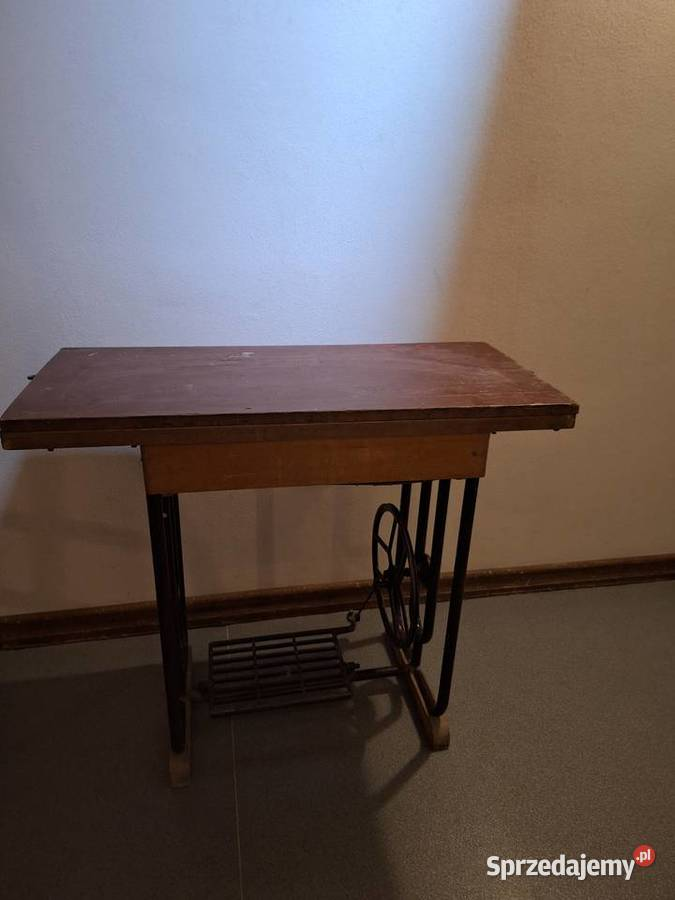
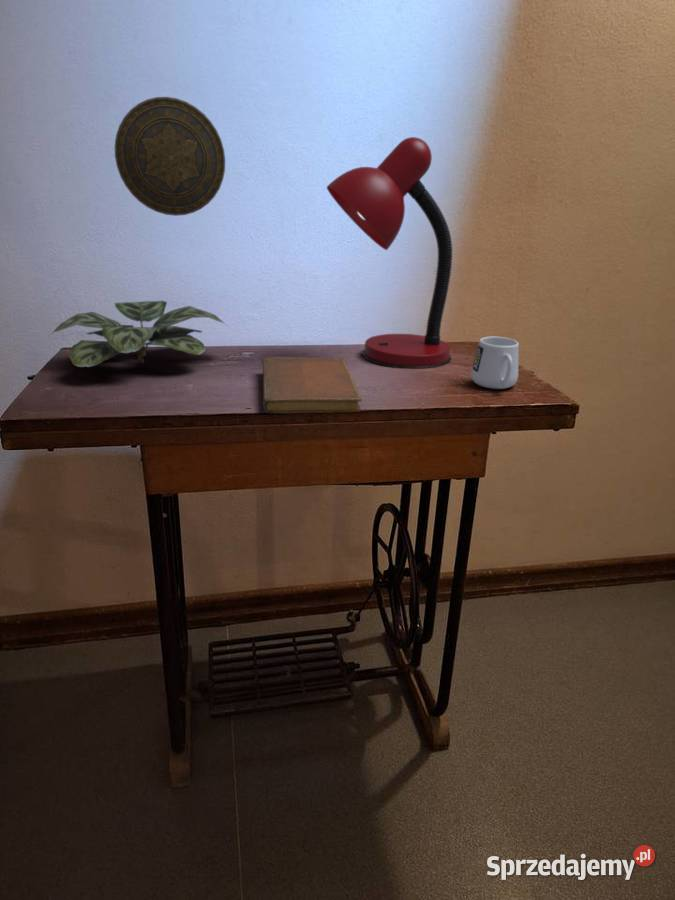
+ plant (136, 338)
+ mug (498, 364)
+ notebook (307, 382)
+ desk lamp (387, 249)
+ decorative plate (170, 158)
